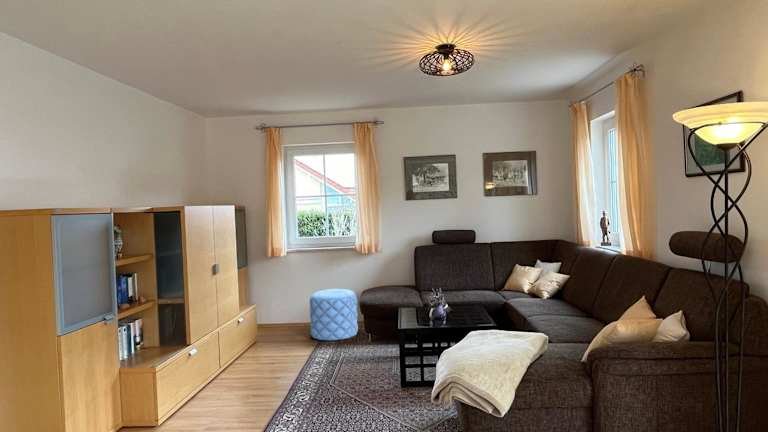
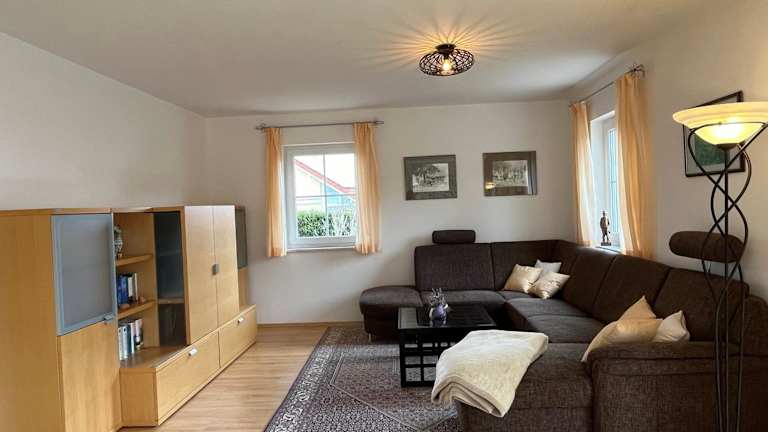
- pouf (333, 312)
